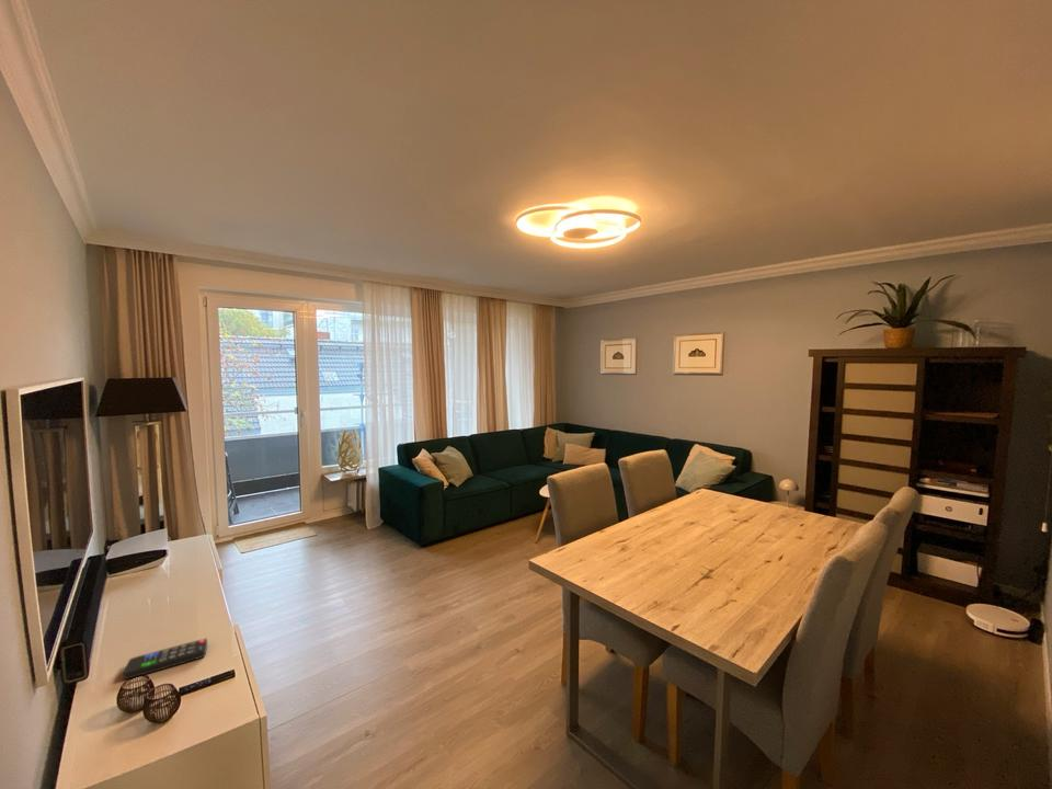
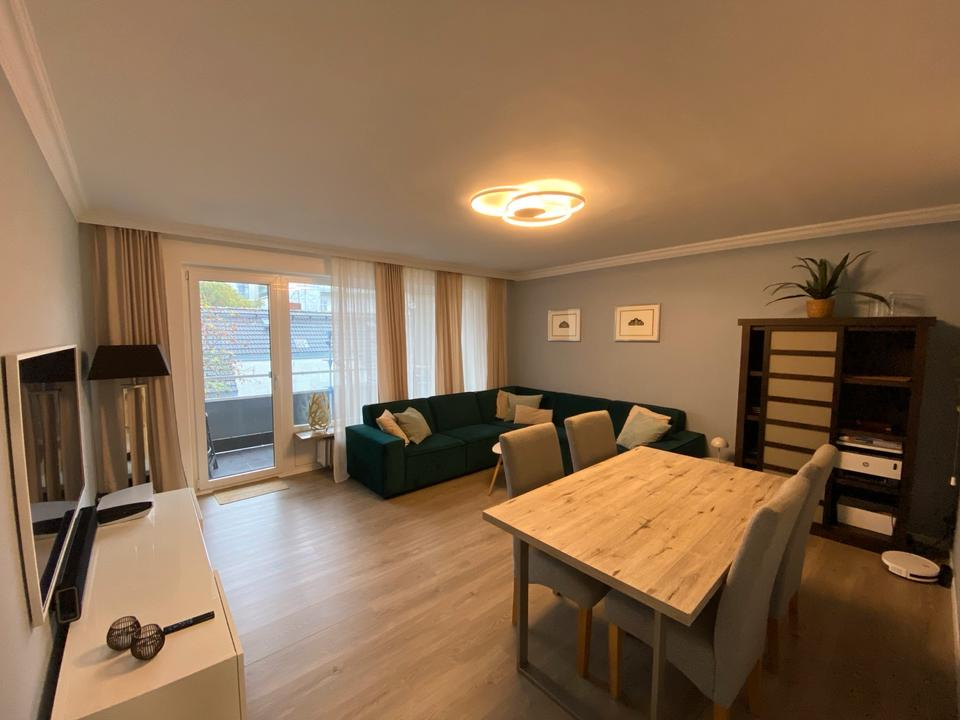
- remote control (168, 656)
